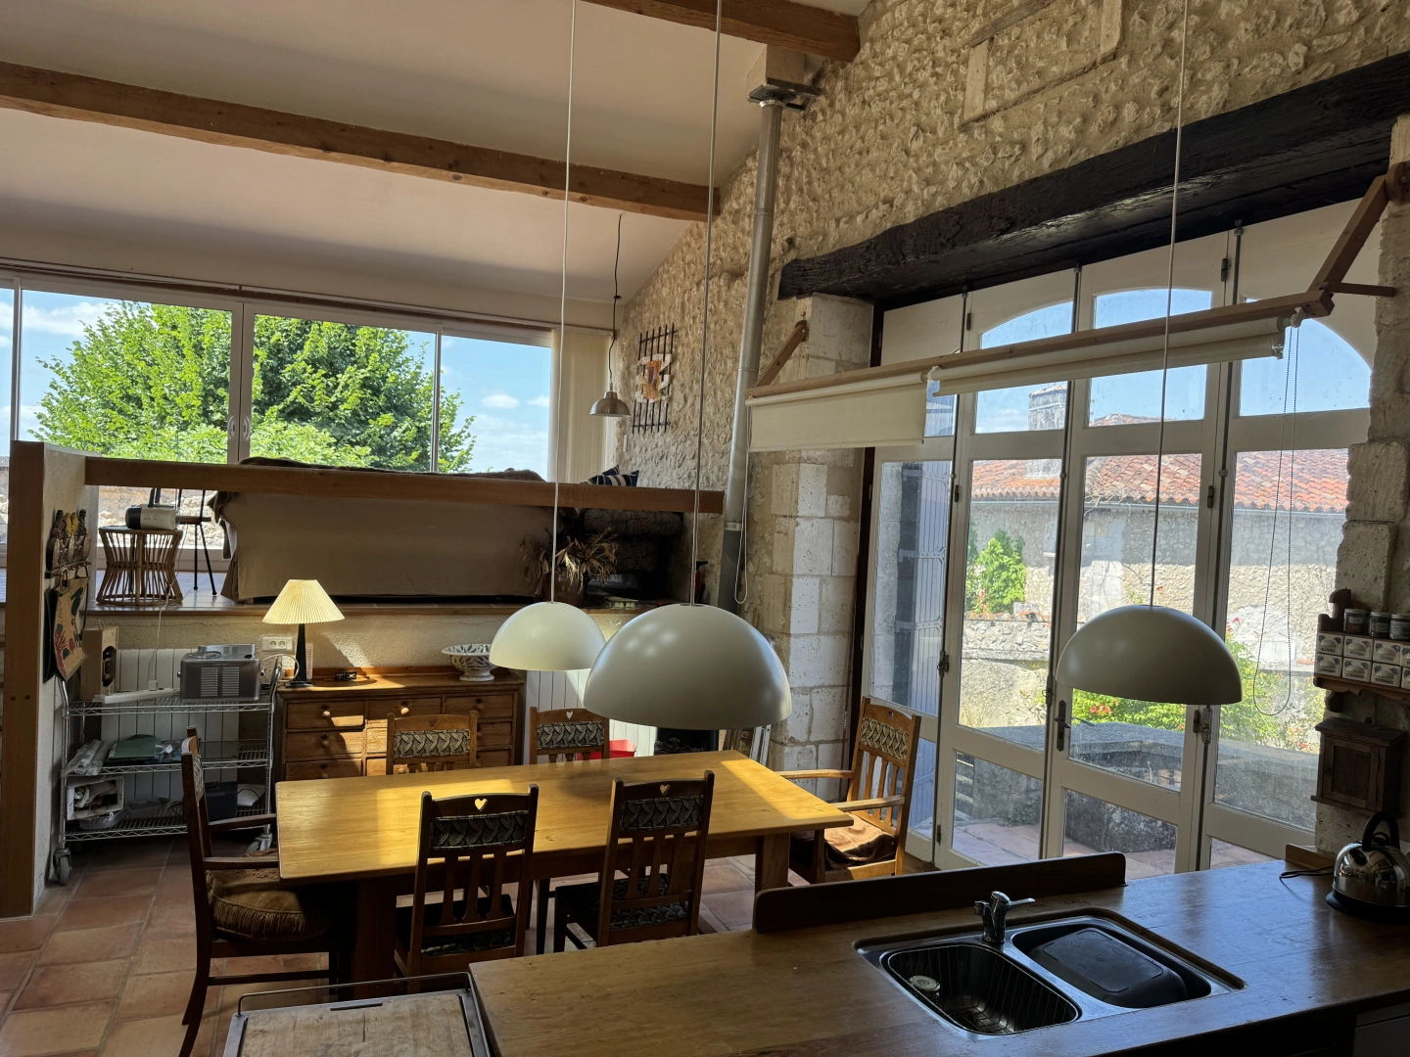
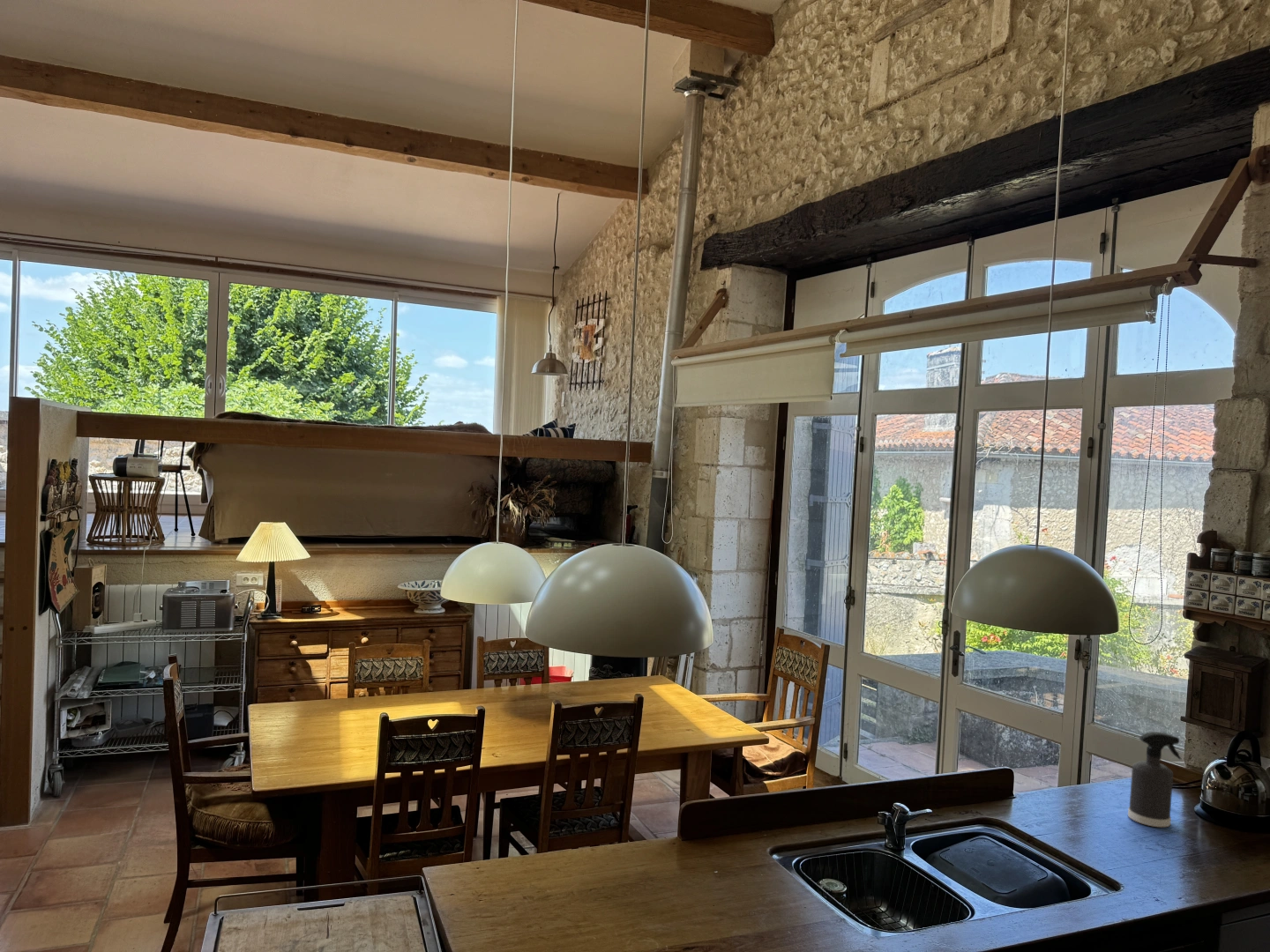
+ spray bottle (1155, 776)
